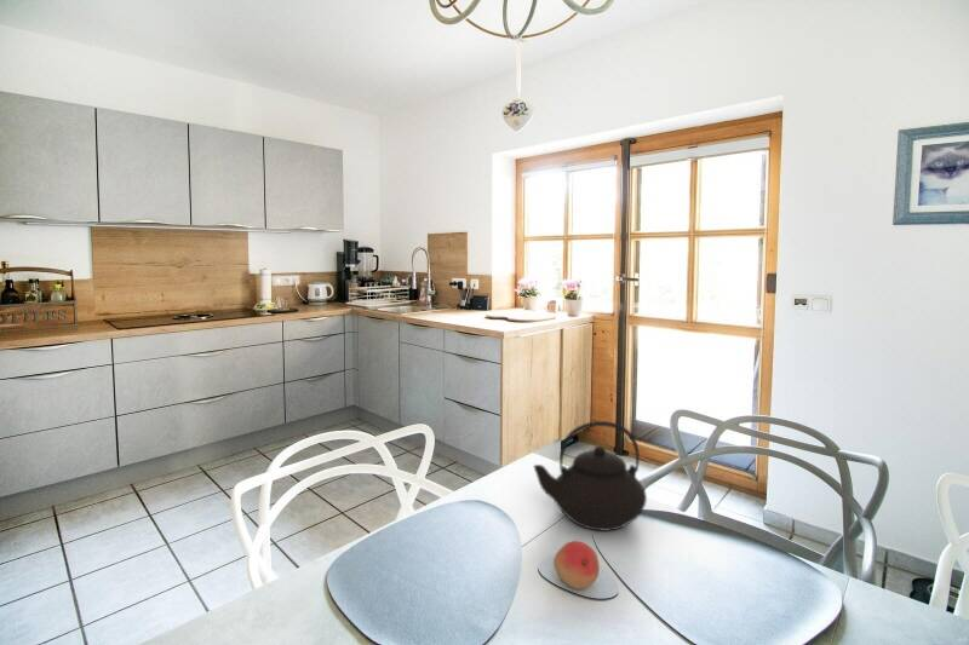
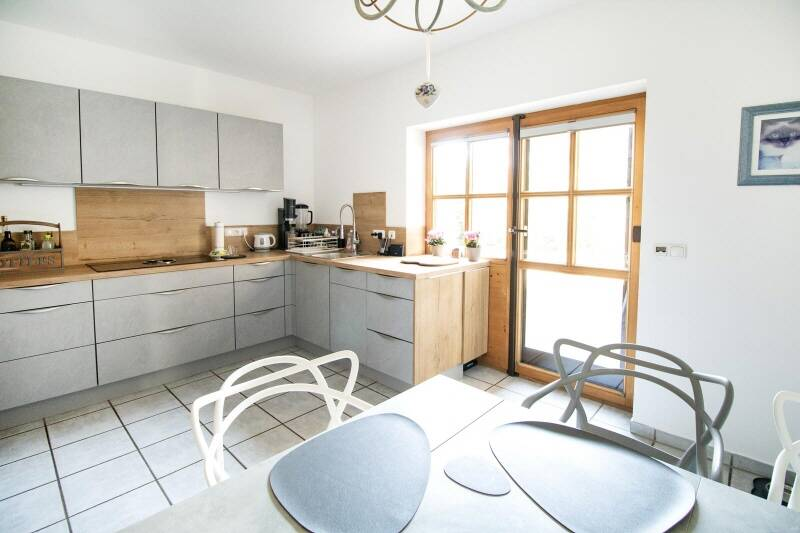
- teapot (589, 470)
- fruit (575, 564)
